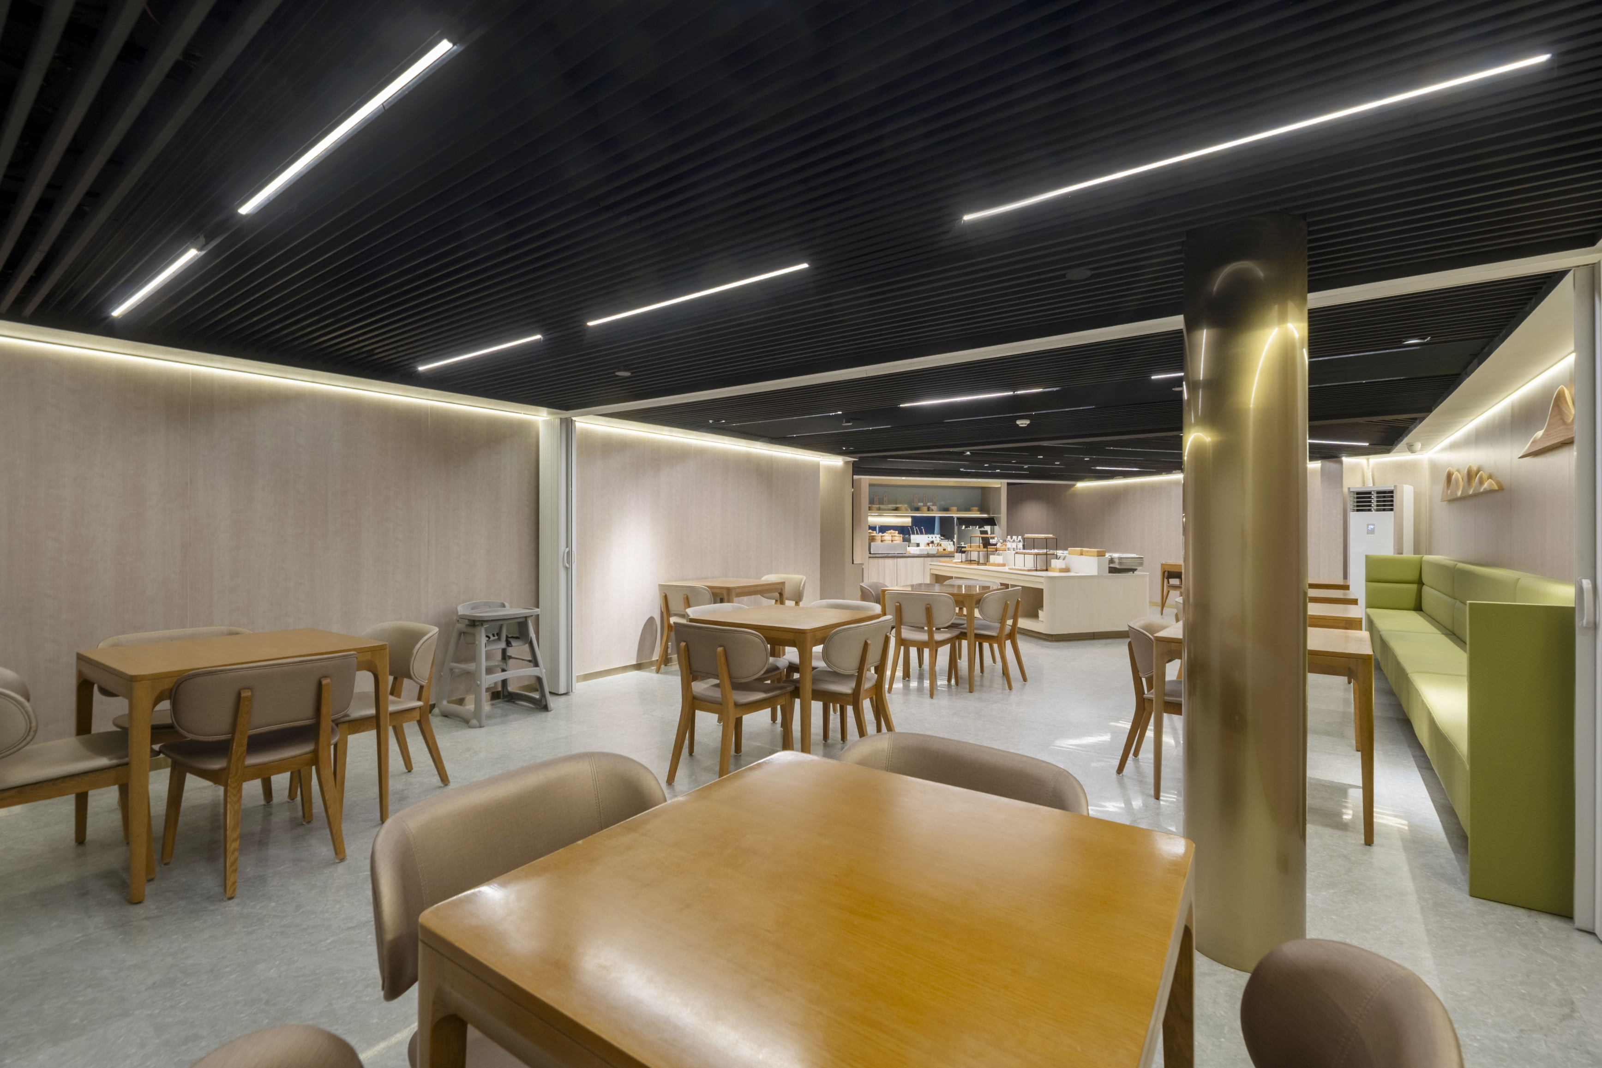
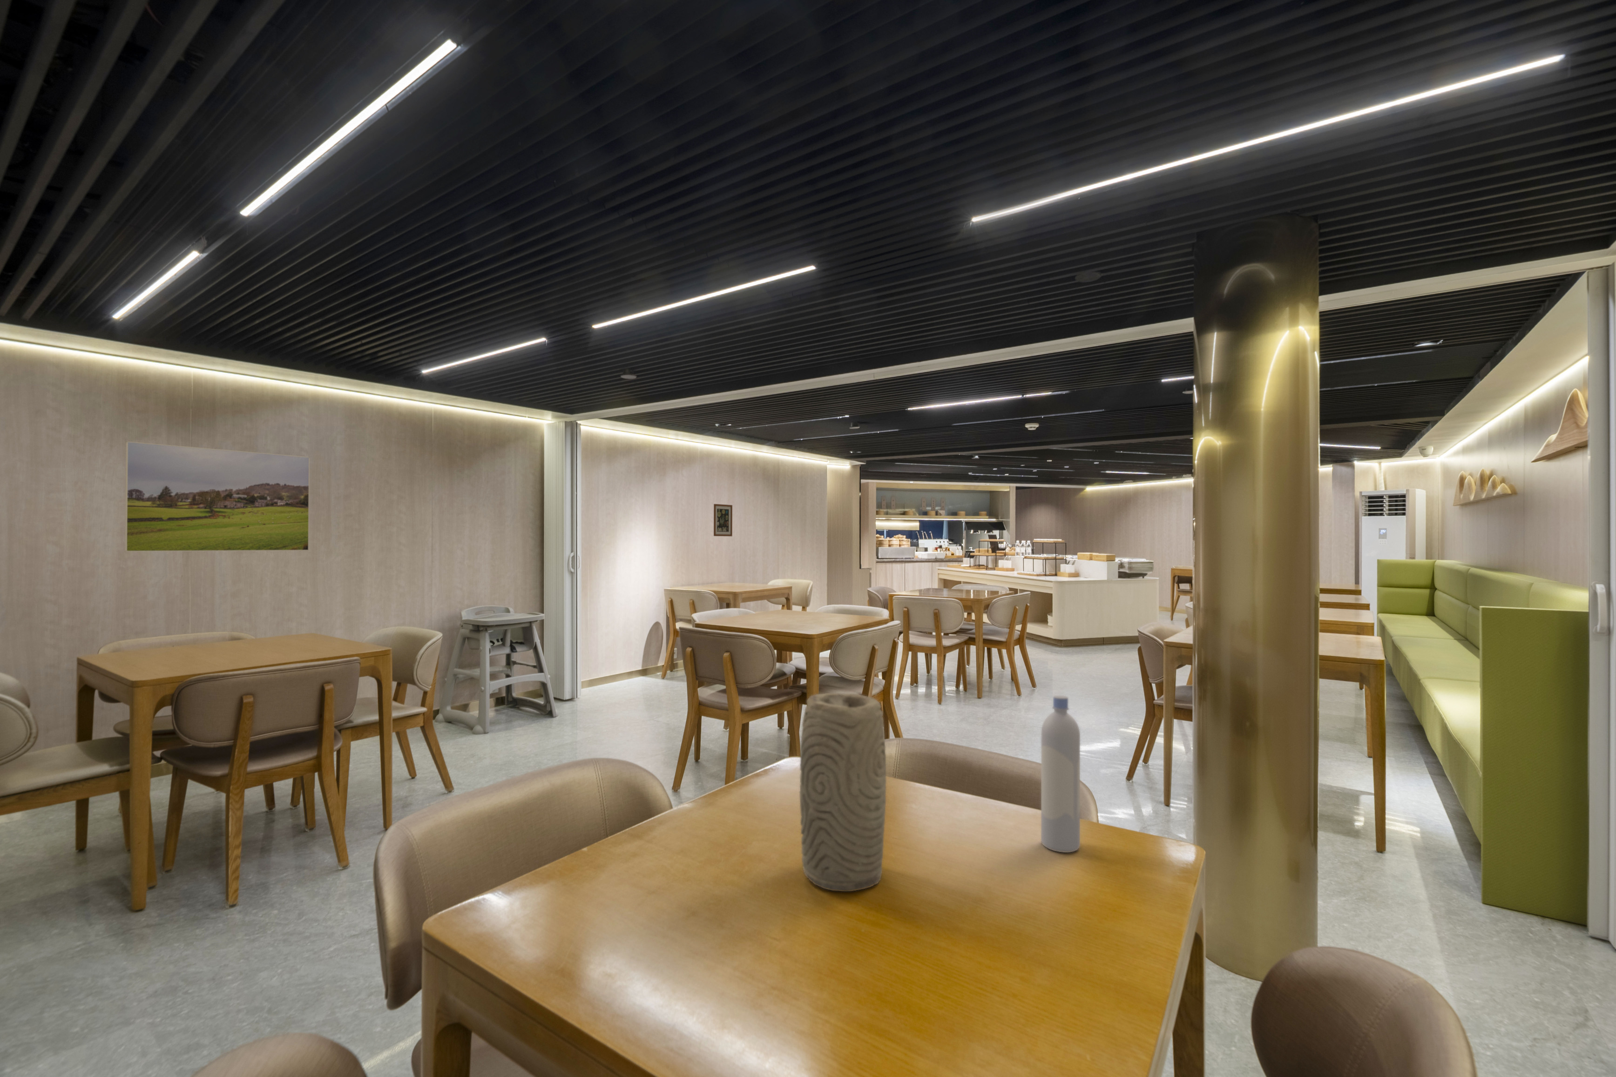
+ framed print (225, 500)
+ vase (843, 786)
+ wall art (723, 520)
+ bottle (1060, 770)
